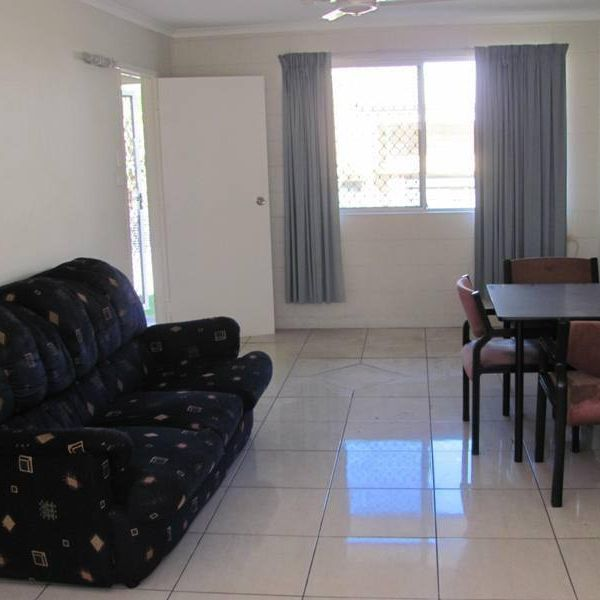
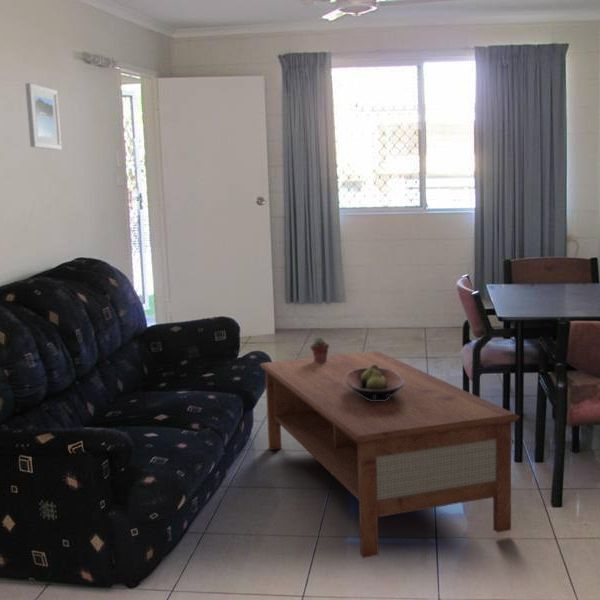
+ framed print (44, 117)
+ coffee table (371, 435)
+ potted succulent (319, 348)
+ fruit bowl (374, 379)
